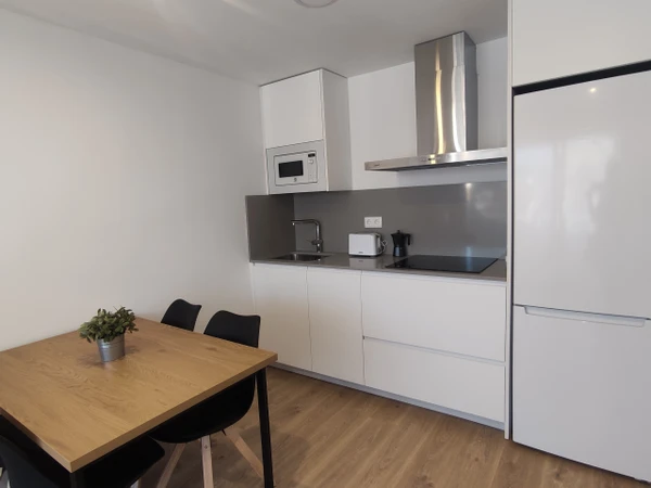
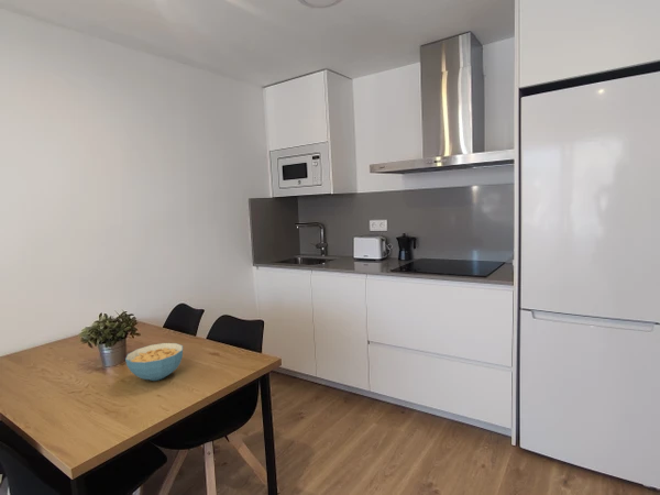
+ cereal bowl (156, 364)
